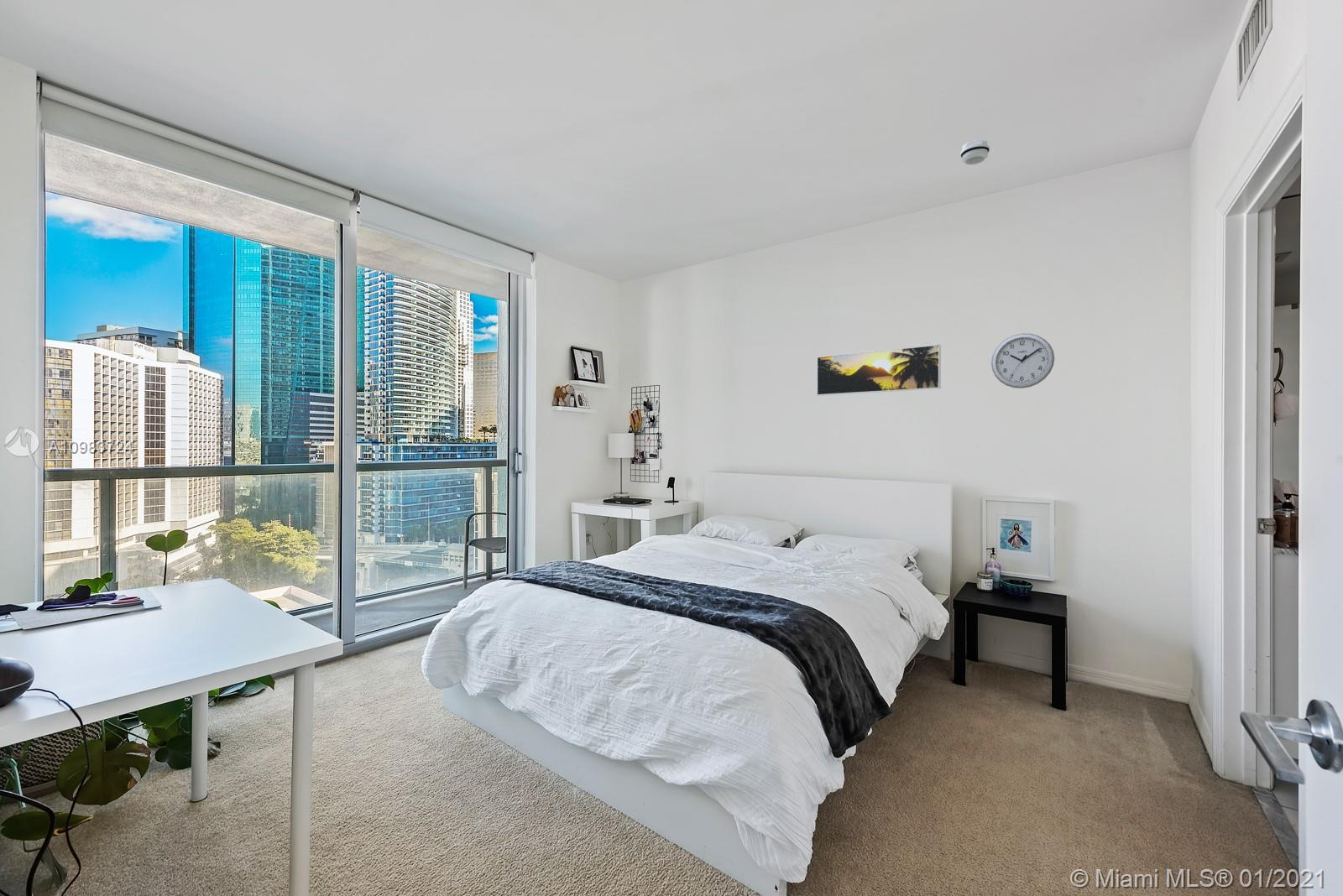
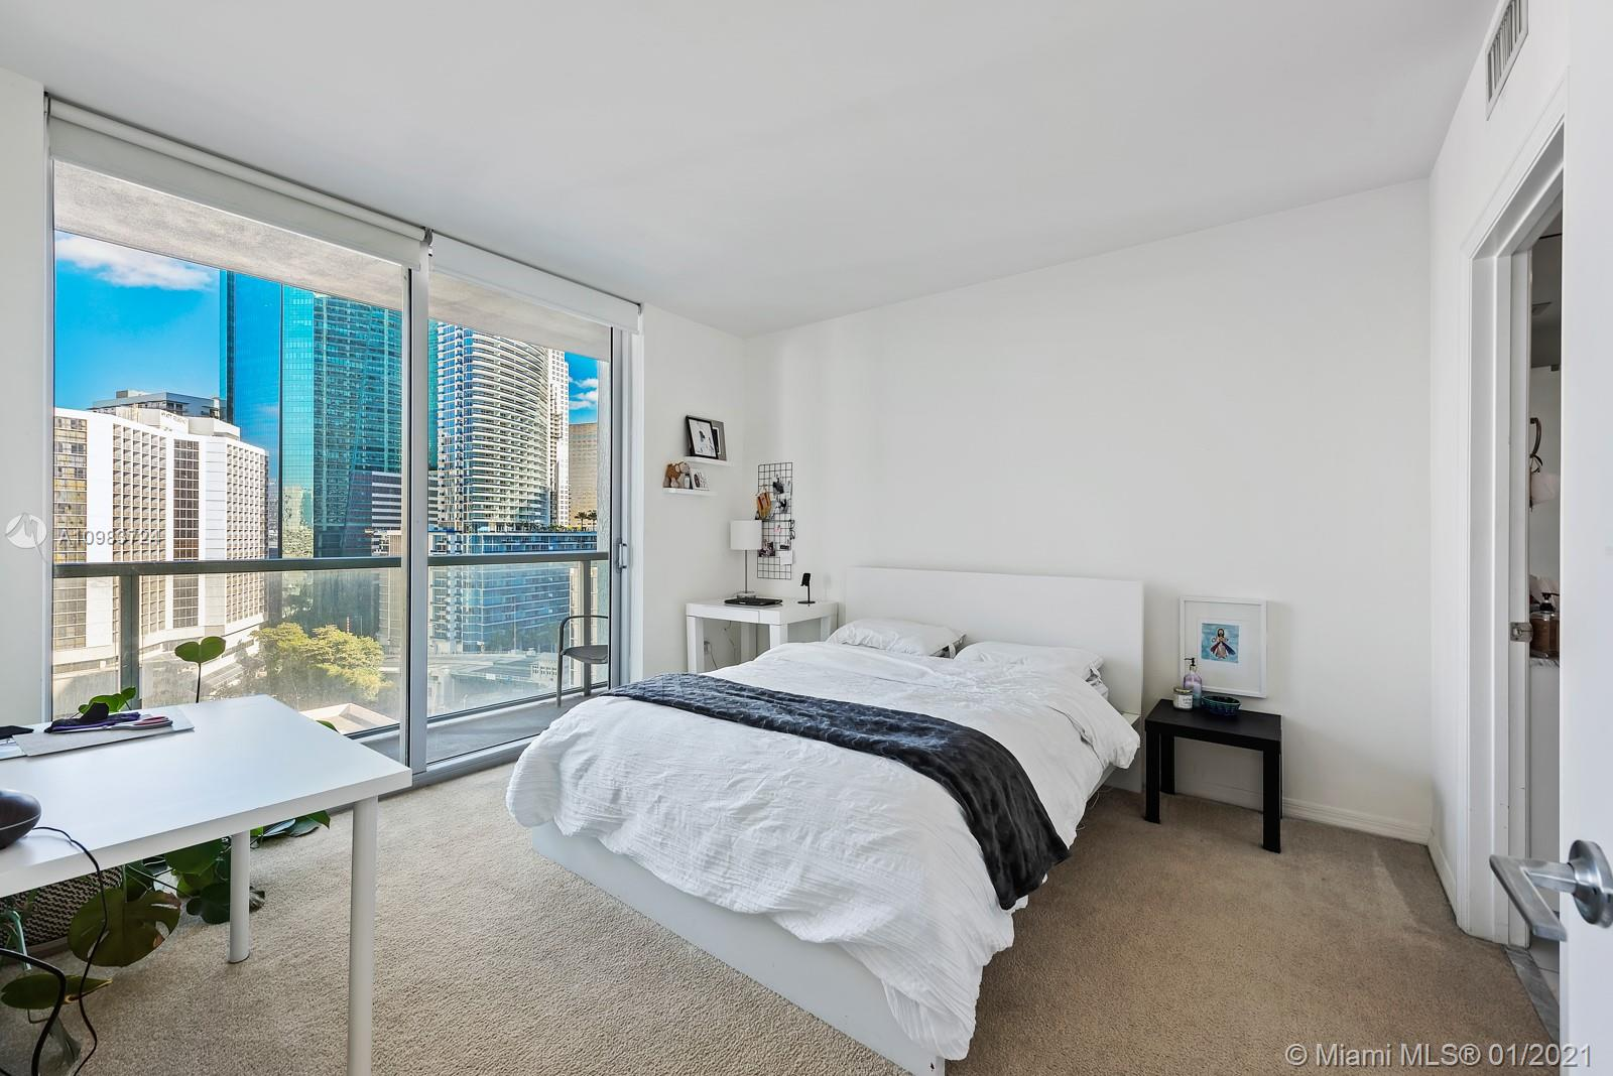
- wall clock (1022, 360)
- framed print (875, 372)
- smoke detector (975, 153)
